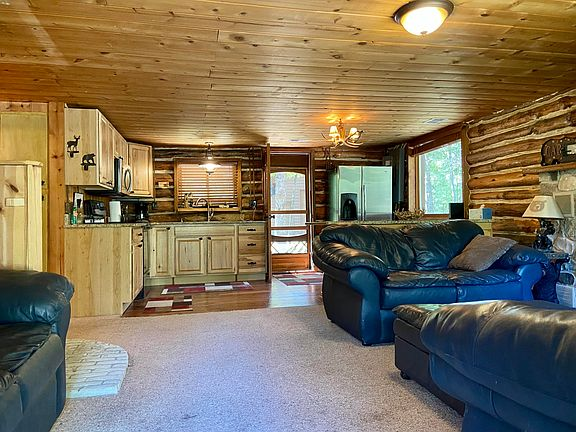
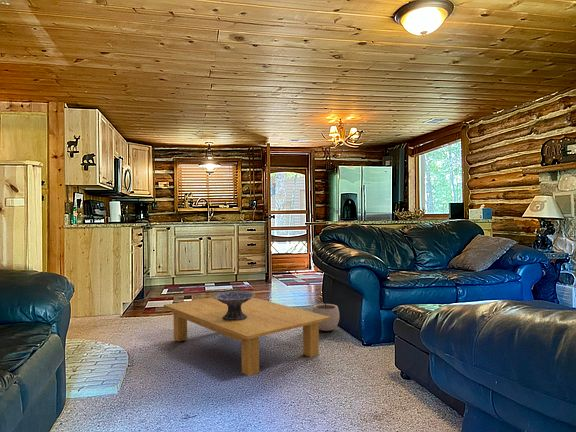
+ decorative bowl (234, 306)
+ plant pot (325, 312)
+ coffee table (241, 328)
